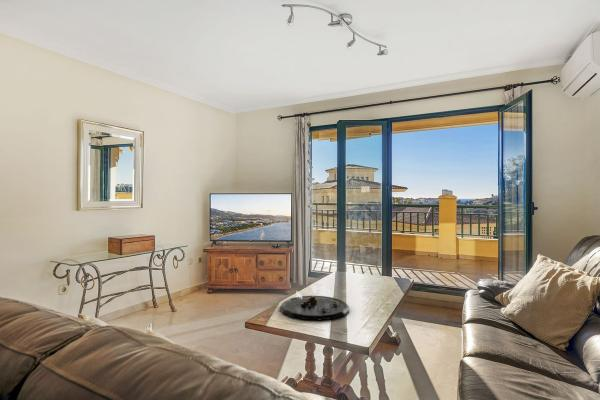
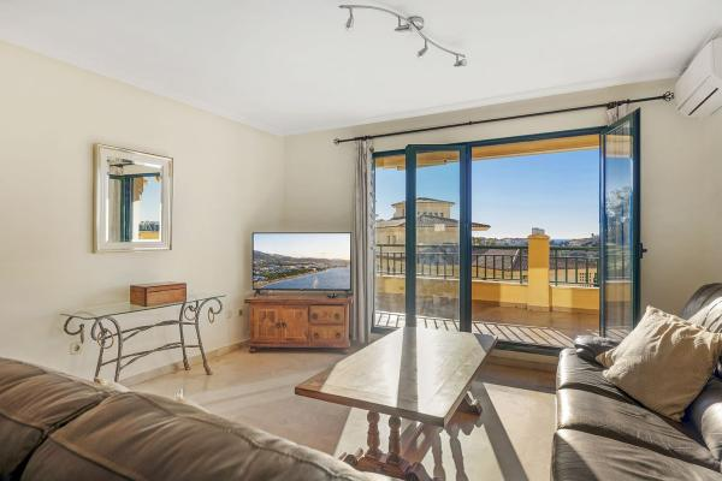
- decorative tray (314, 299)
